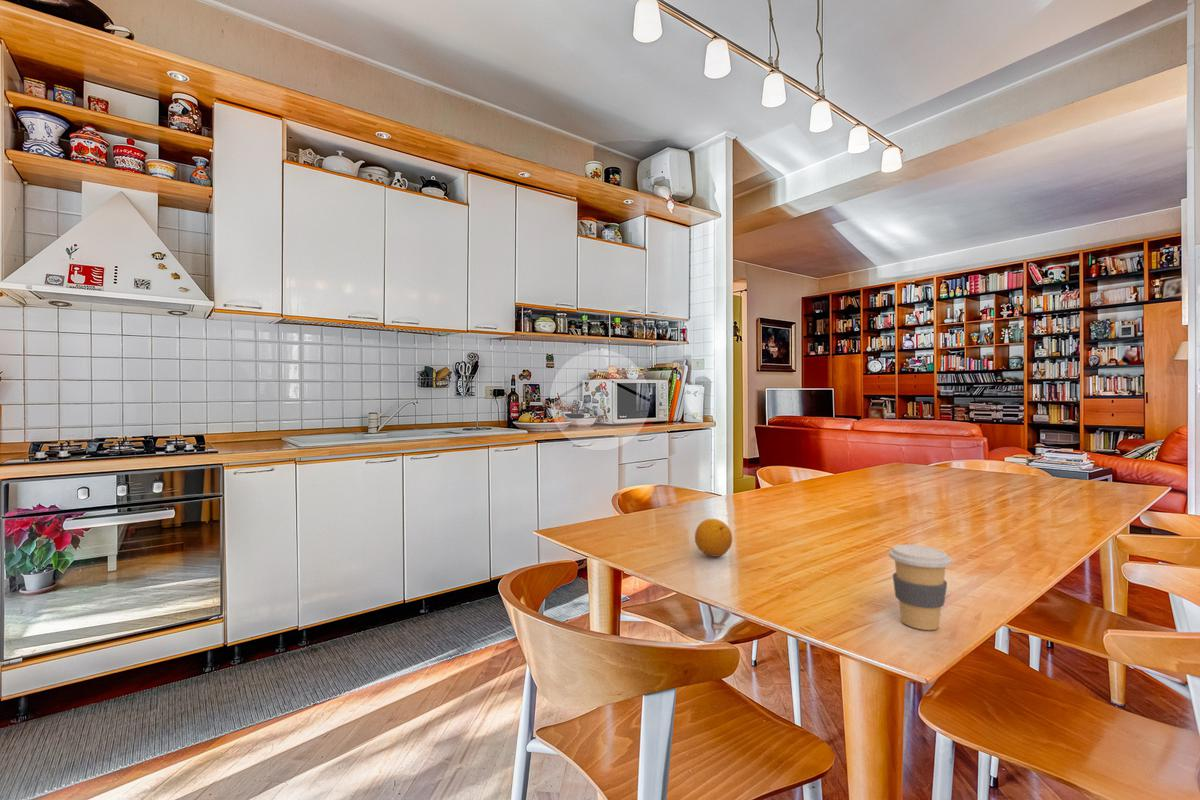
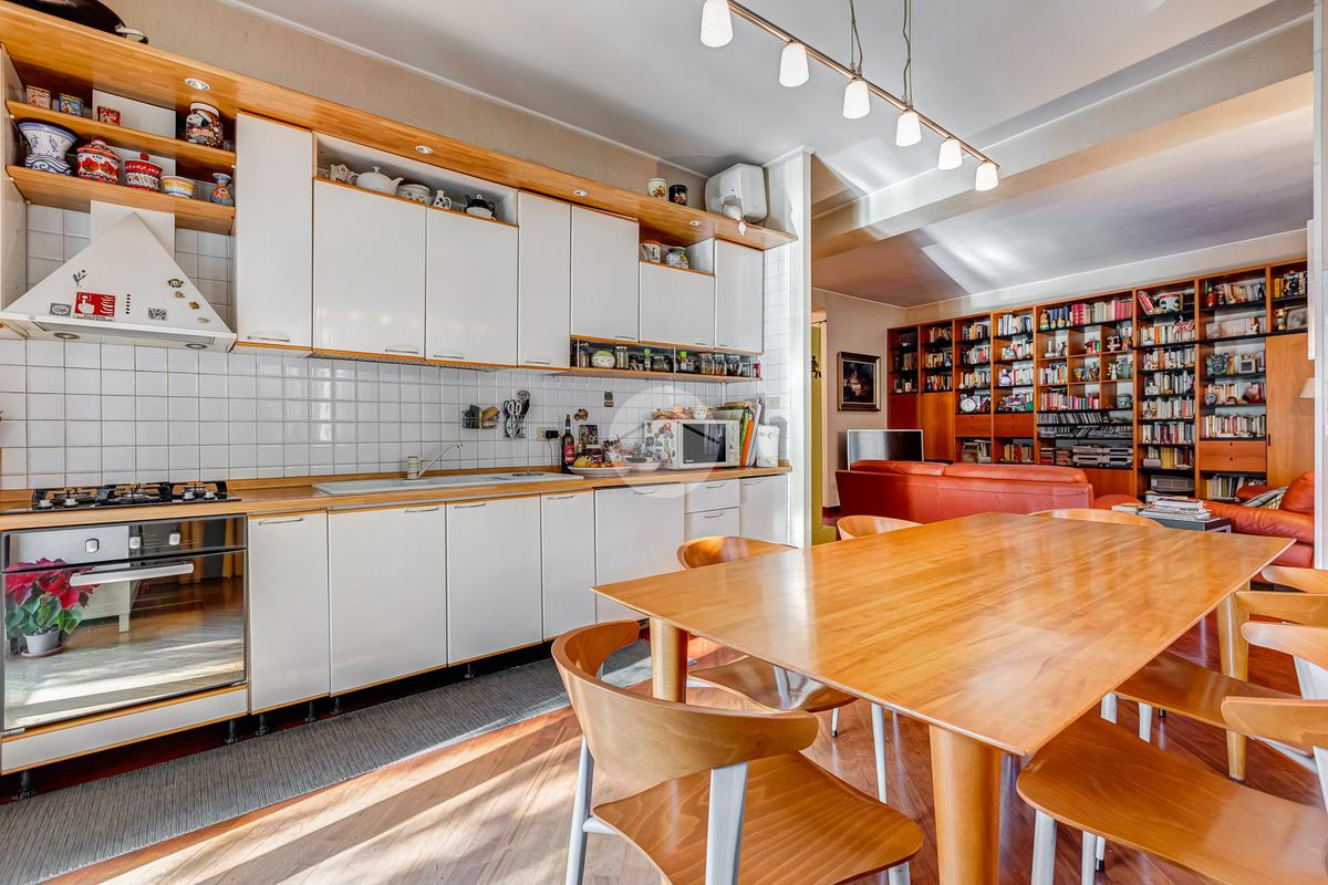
- fruit (713, 537)
- coffee cup (919, 586)
